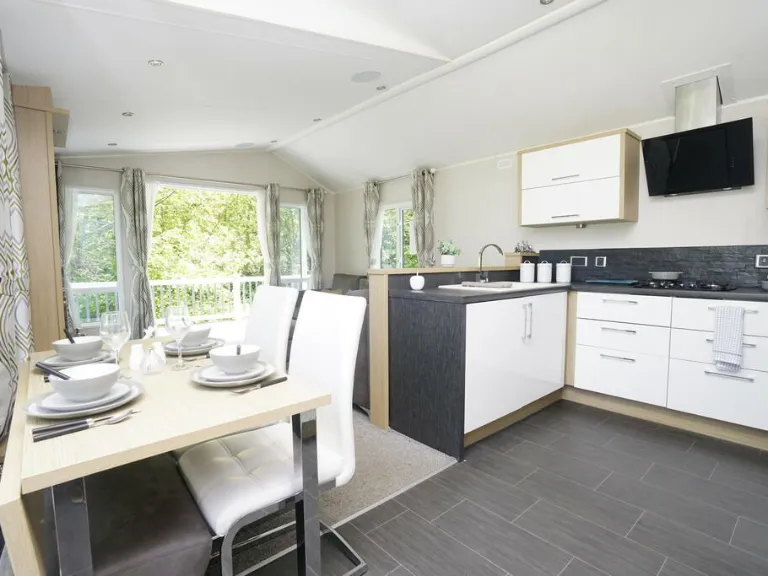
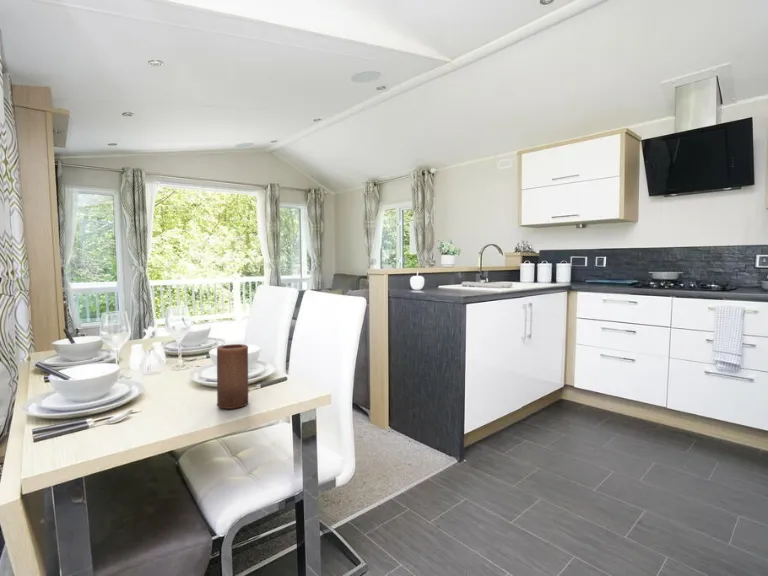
+ candle (232, 375)
